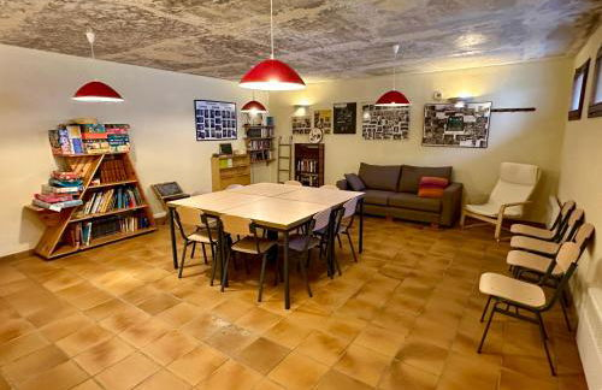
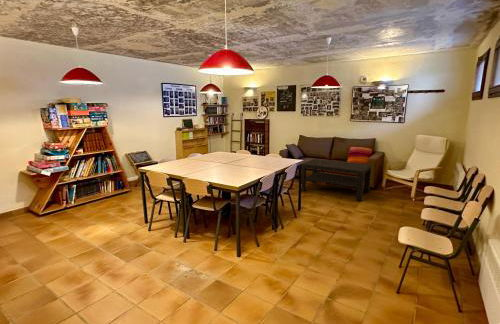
+ coffee table (335, 177)
